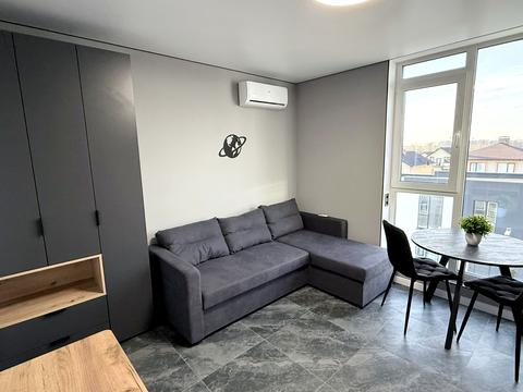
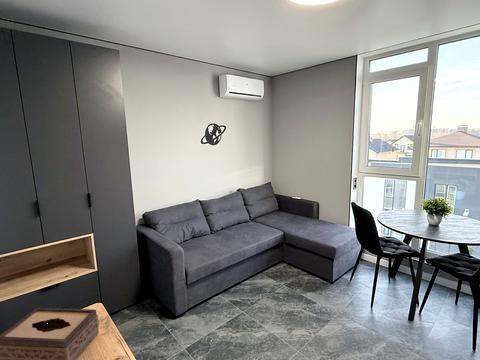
+ tissue box (51, 335)
